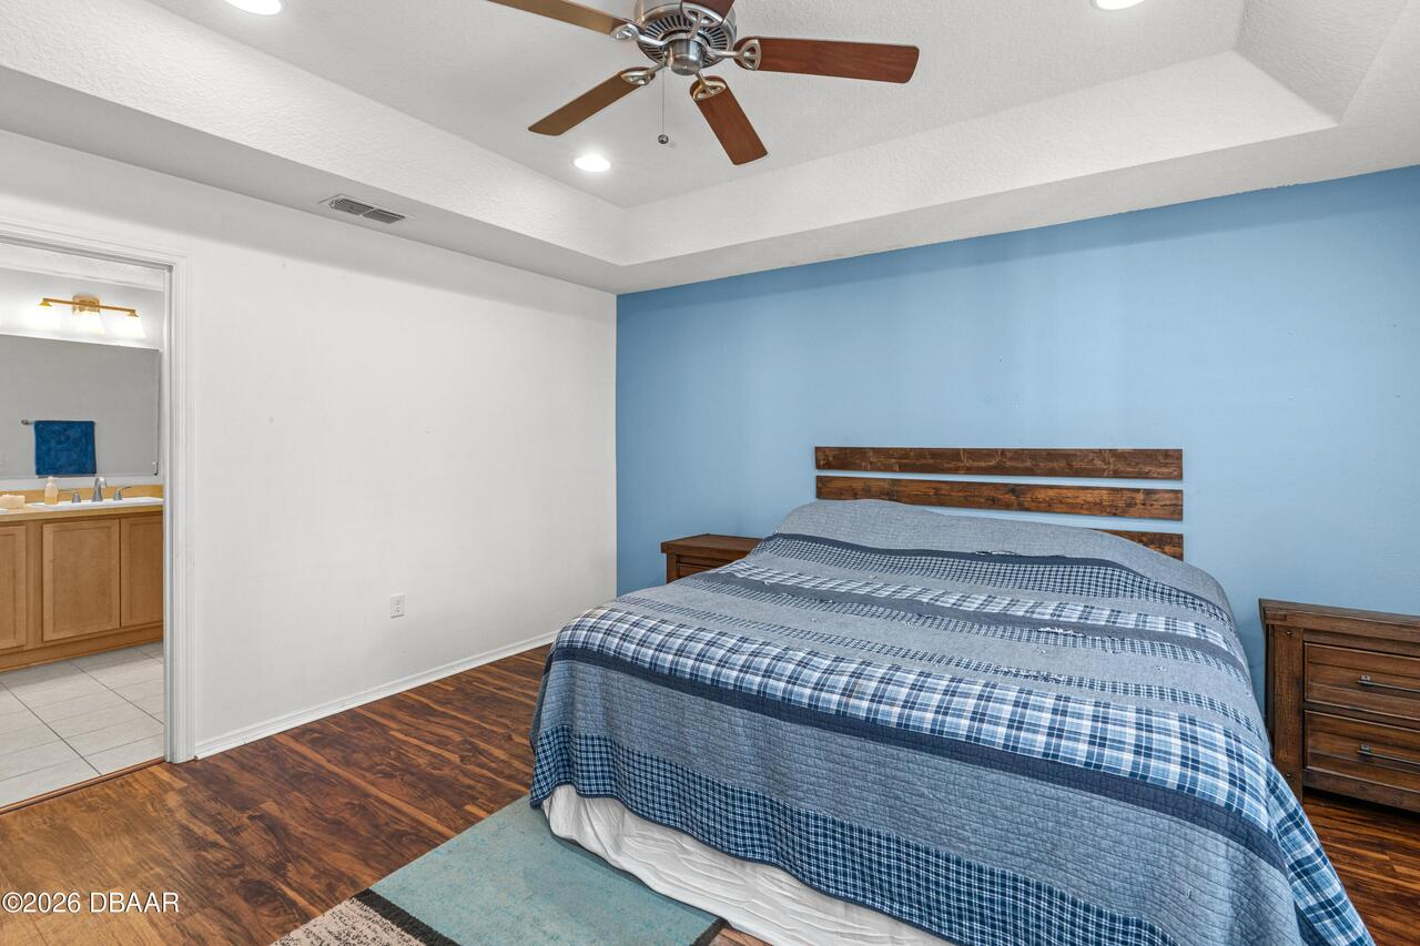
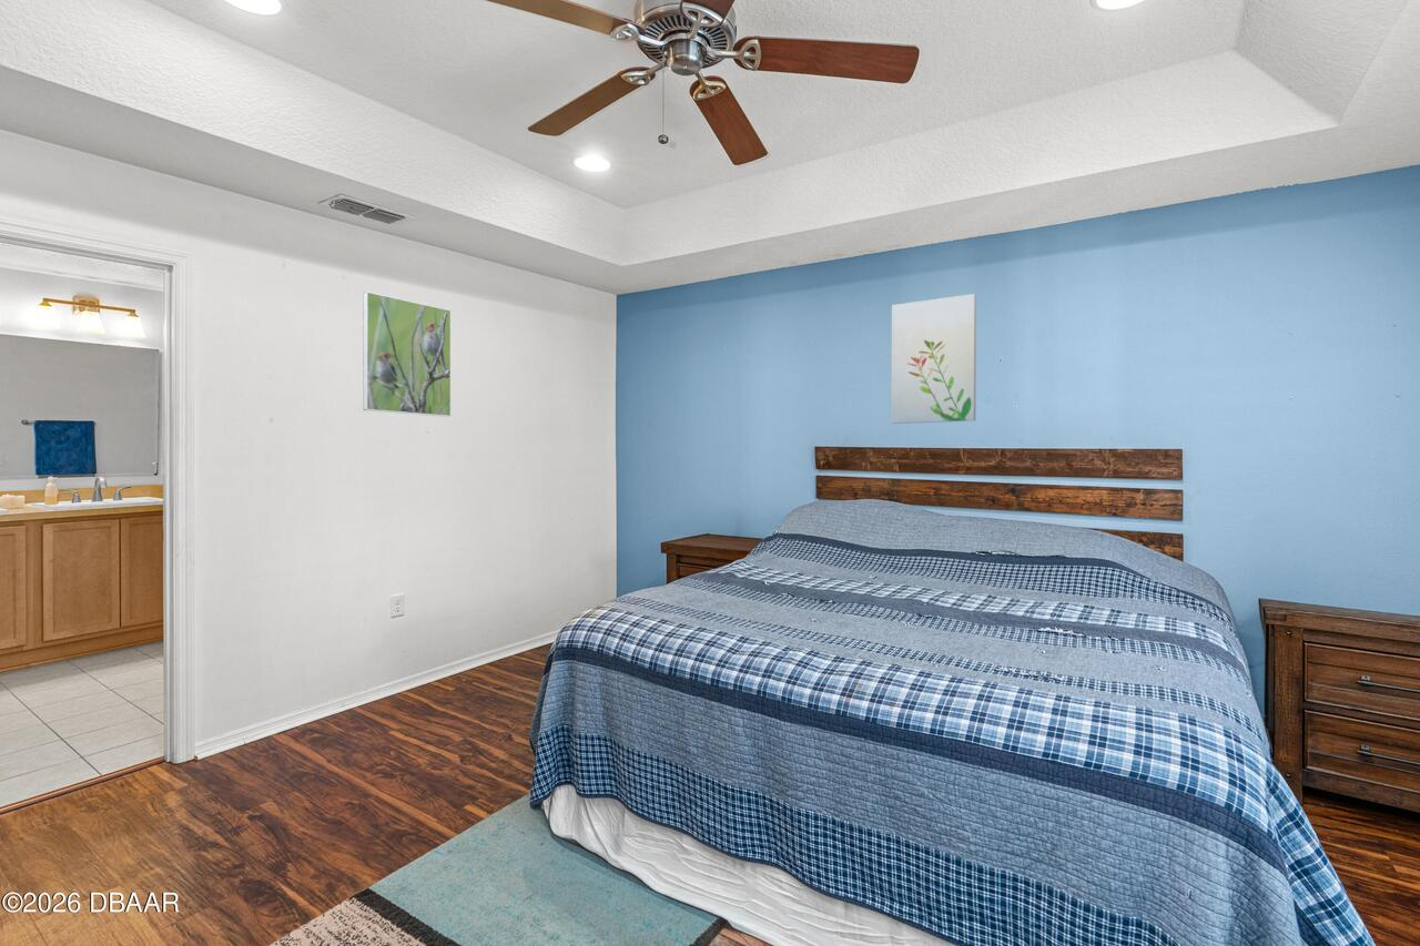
+ wall art (932, 360)
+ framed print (409, 357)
